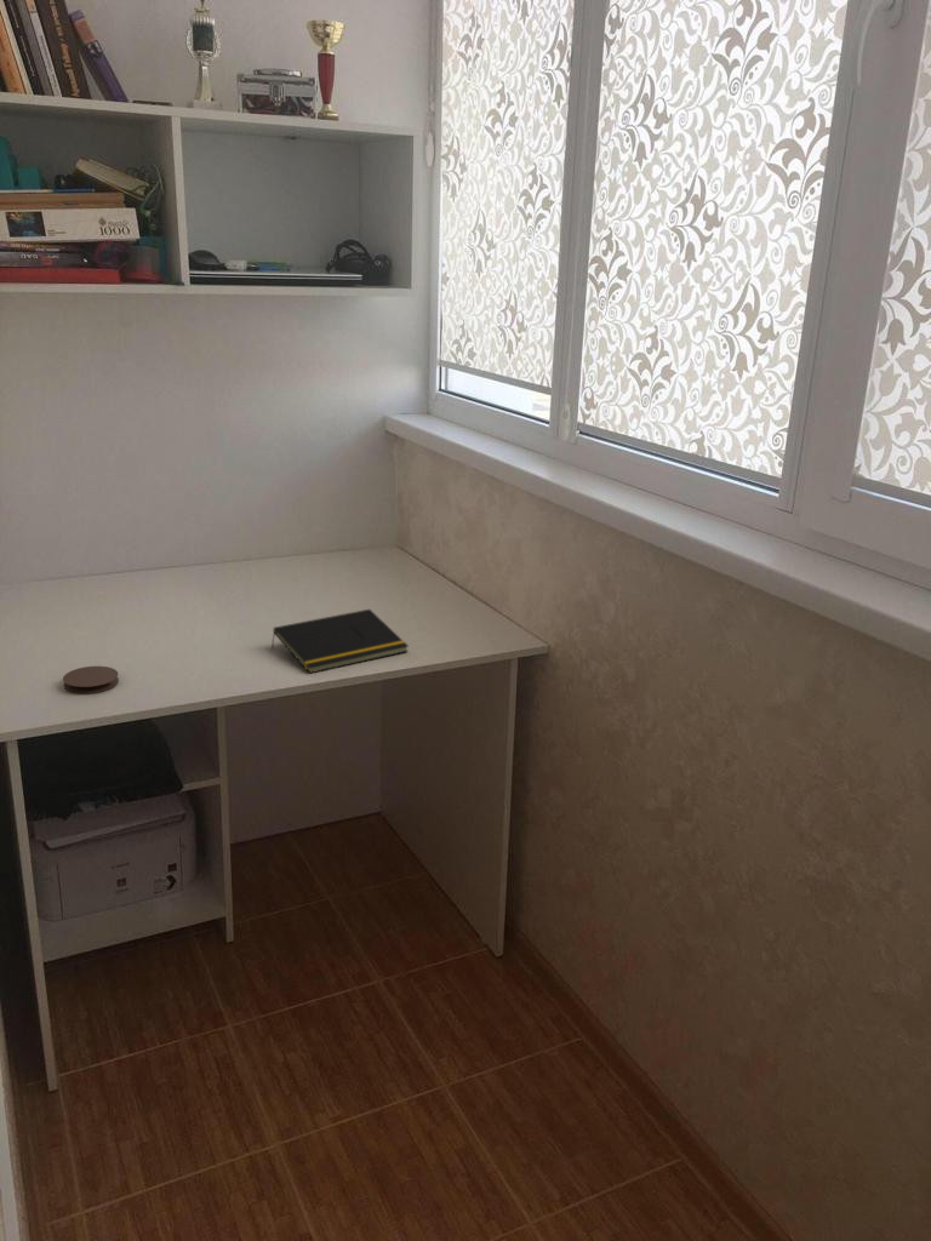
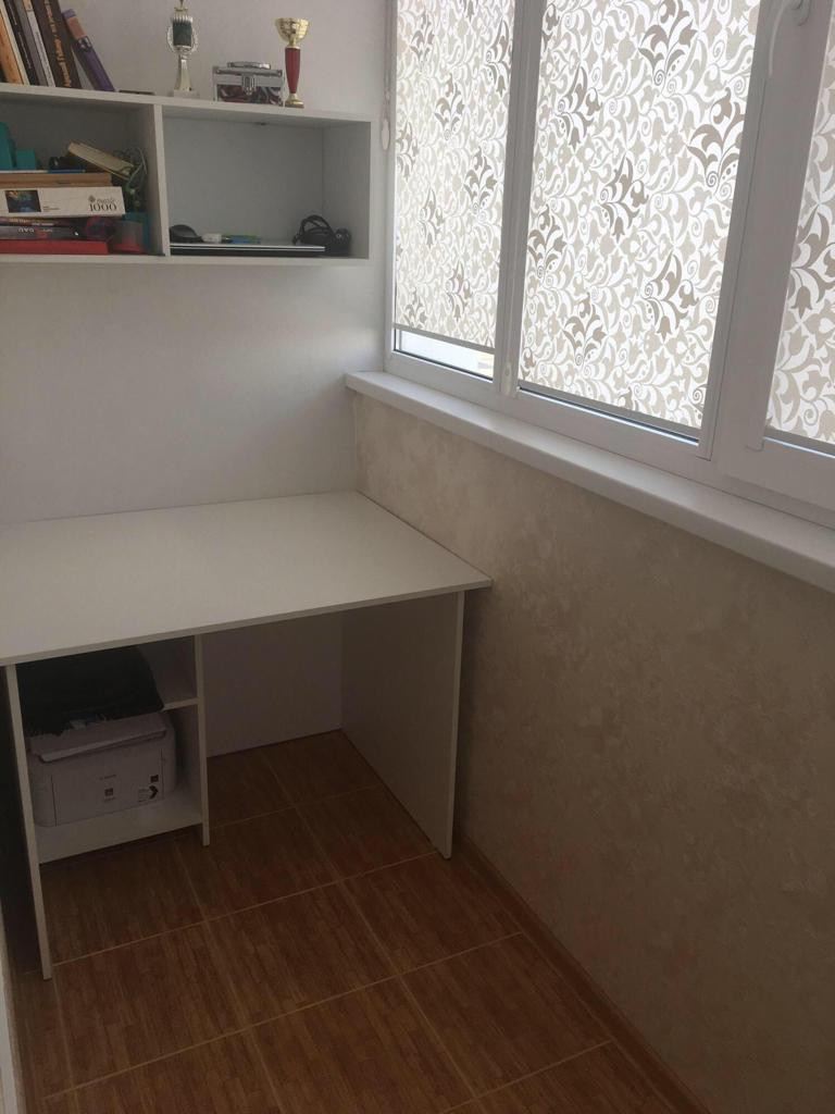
- notepad (341, 639)
- coaster (91, 679)
